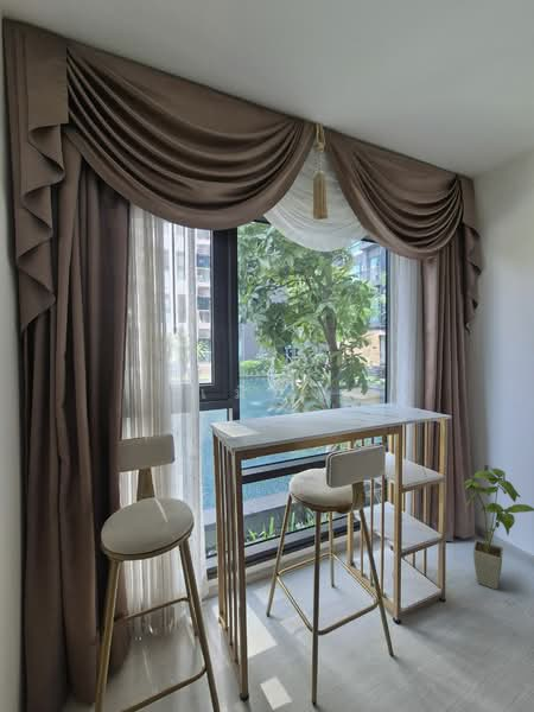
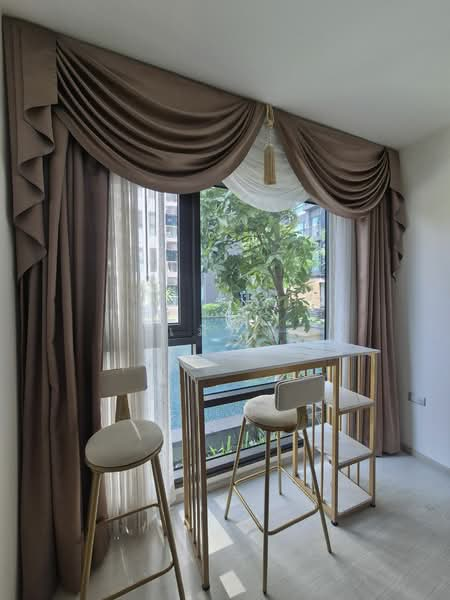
- house plant (497, 527)
